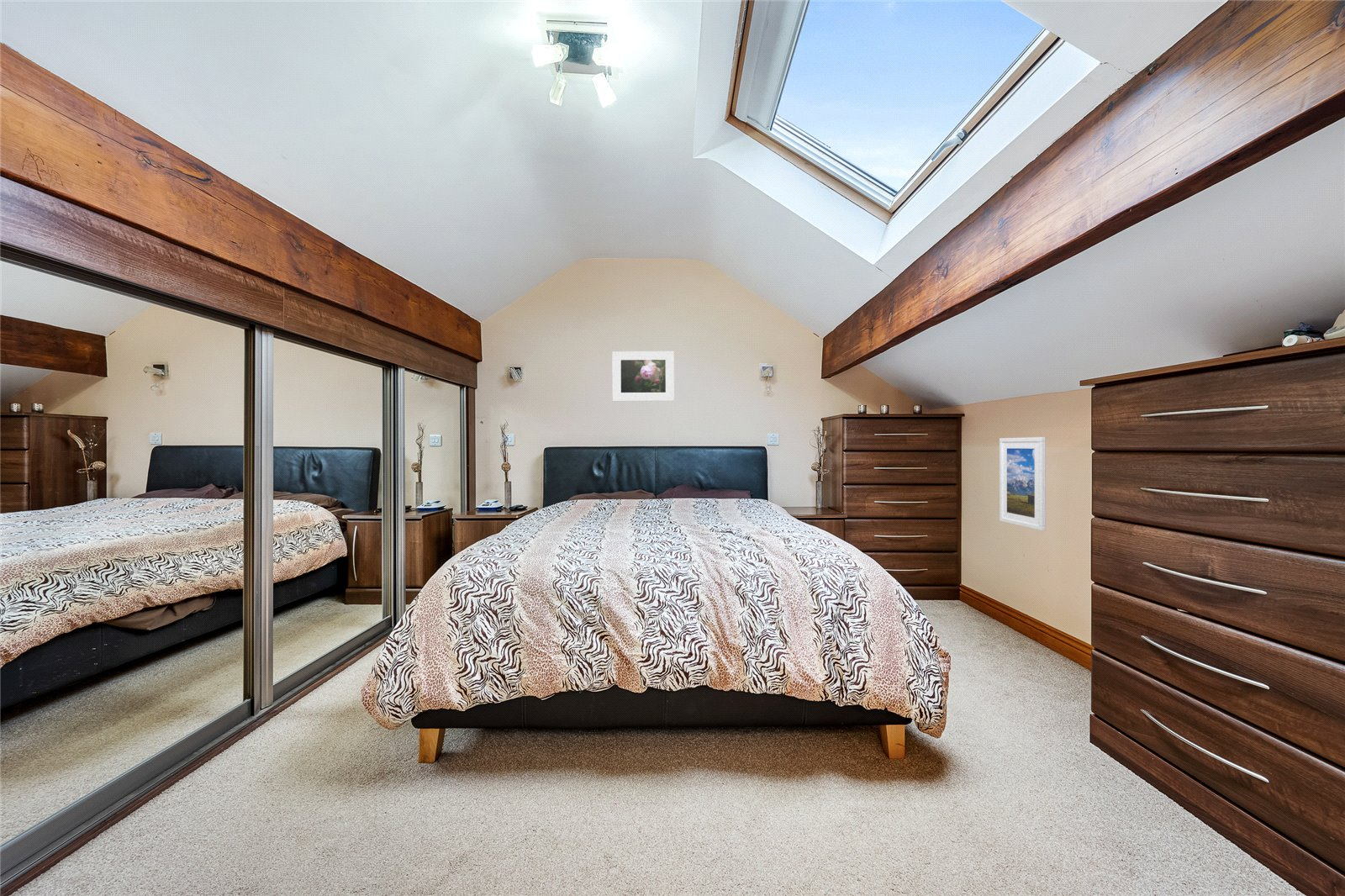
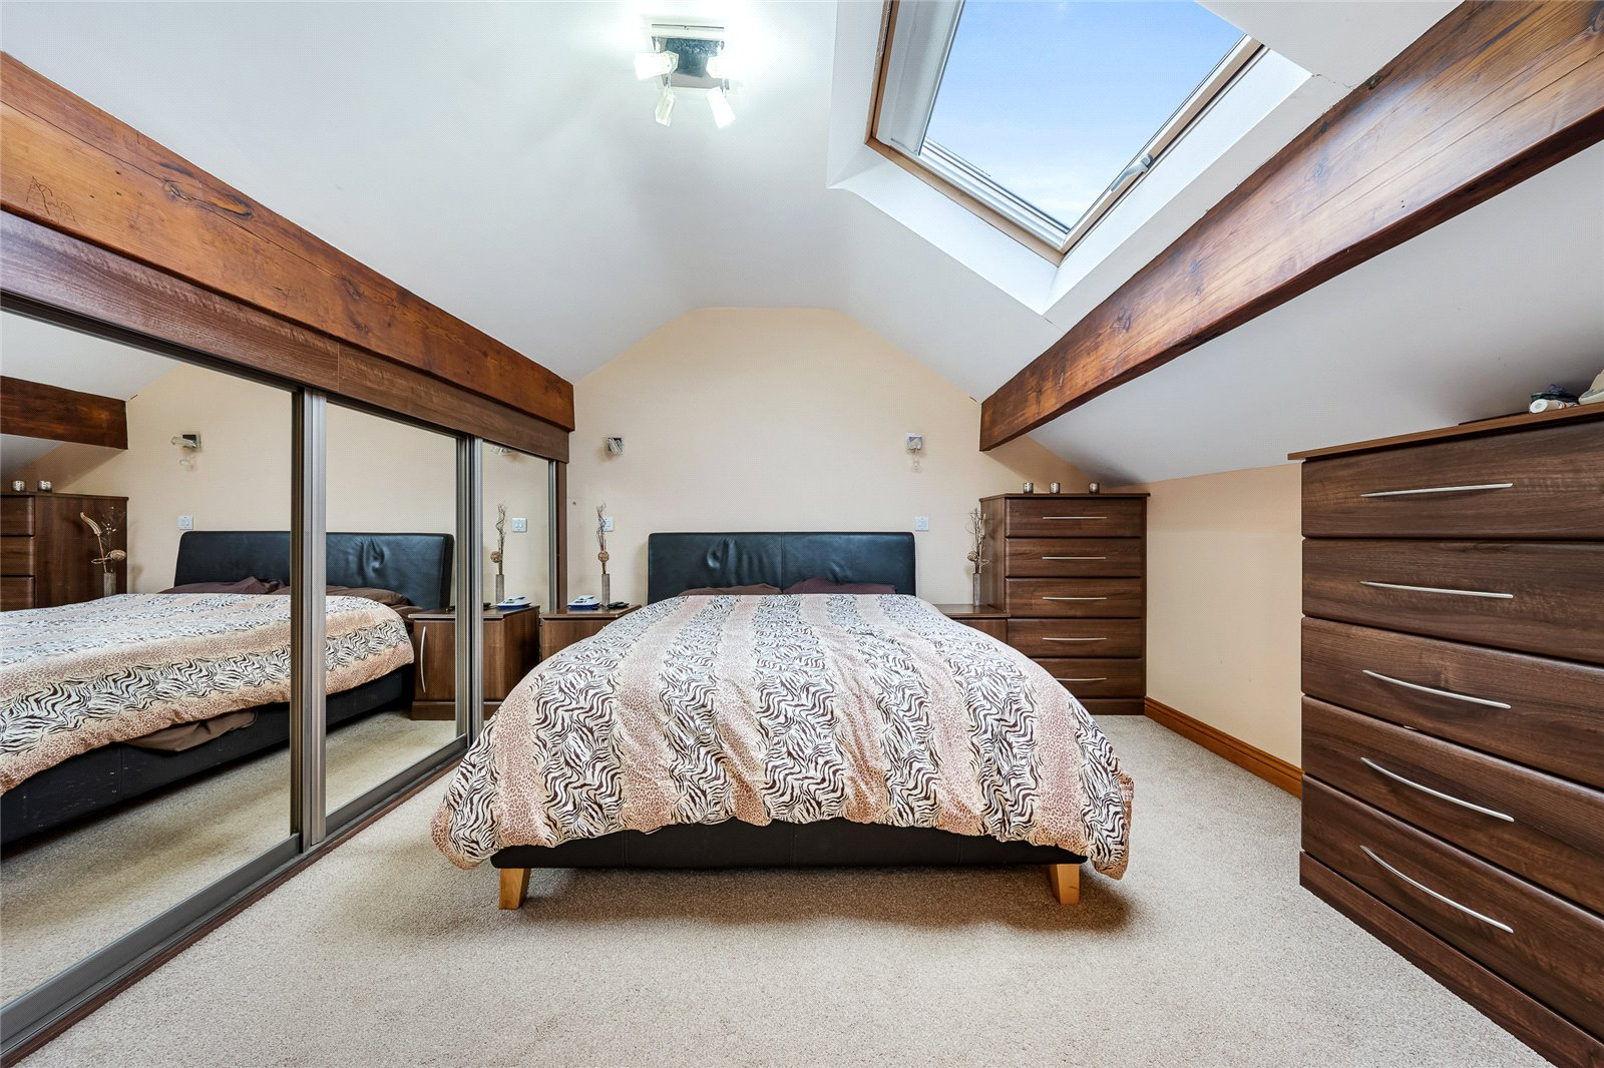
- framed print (1021, 482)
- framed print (643, 376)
